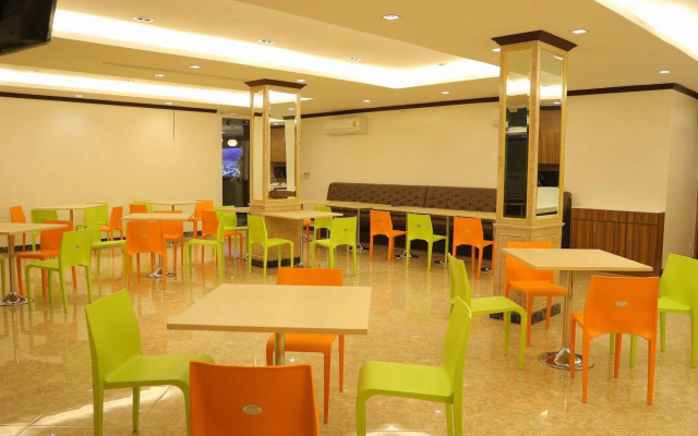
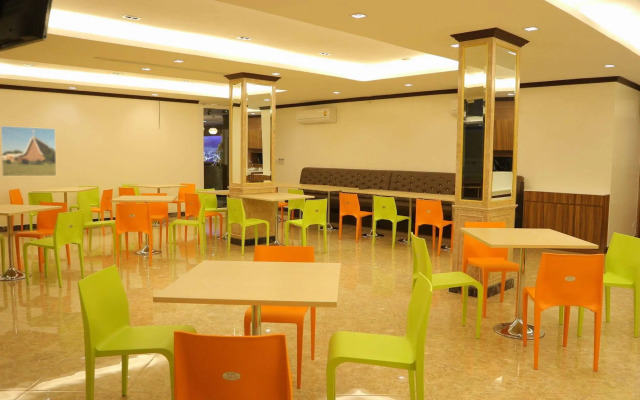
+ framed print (29, 151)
